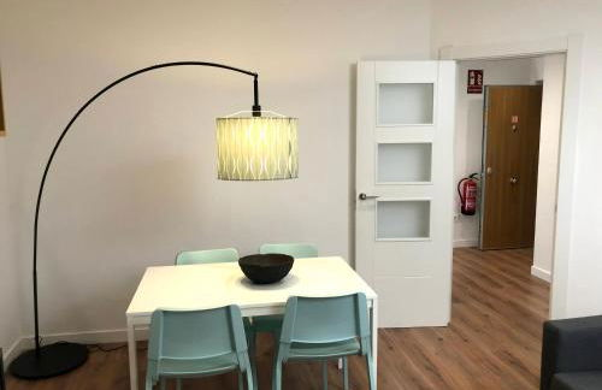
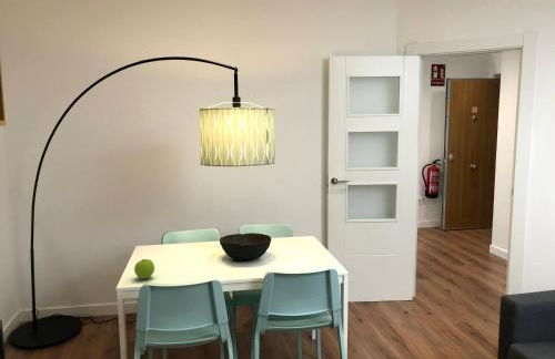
+ apple (144, 268)
